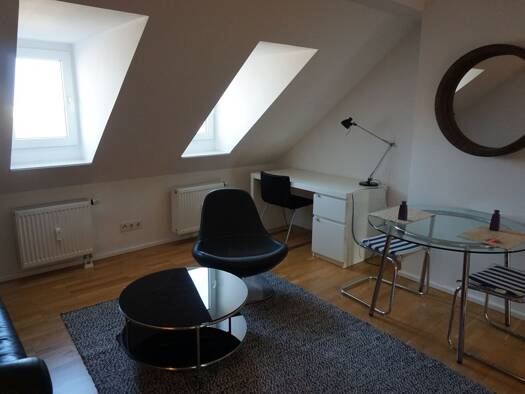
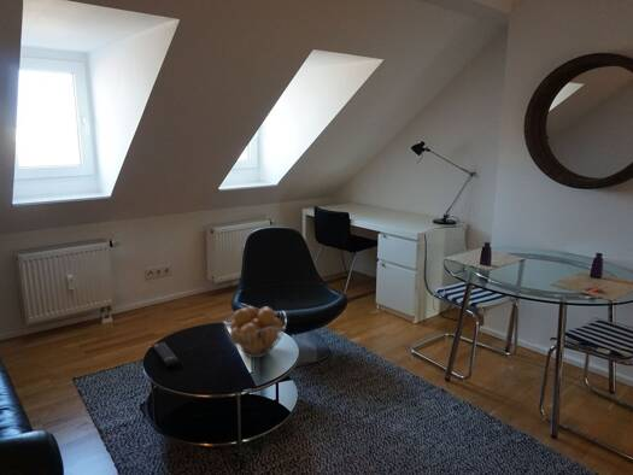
+ remote control (165, 353)
+ fruit basket (256, 329)
